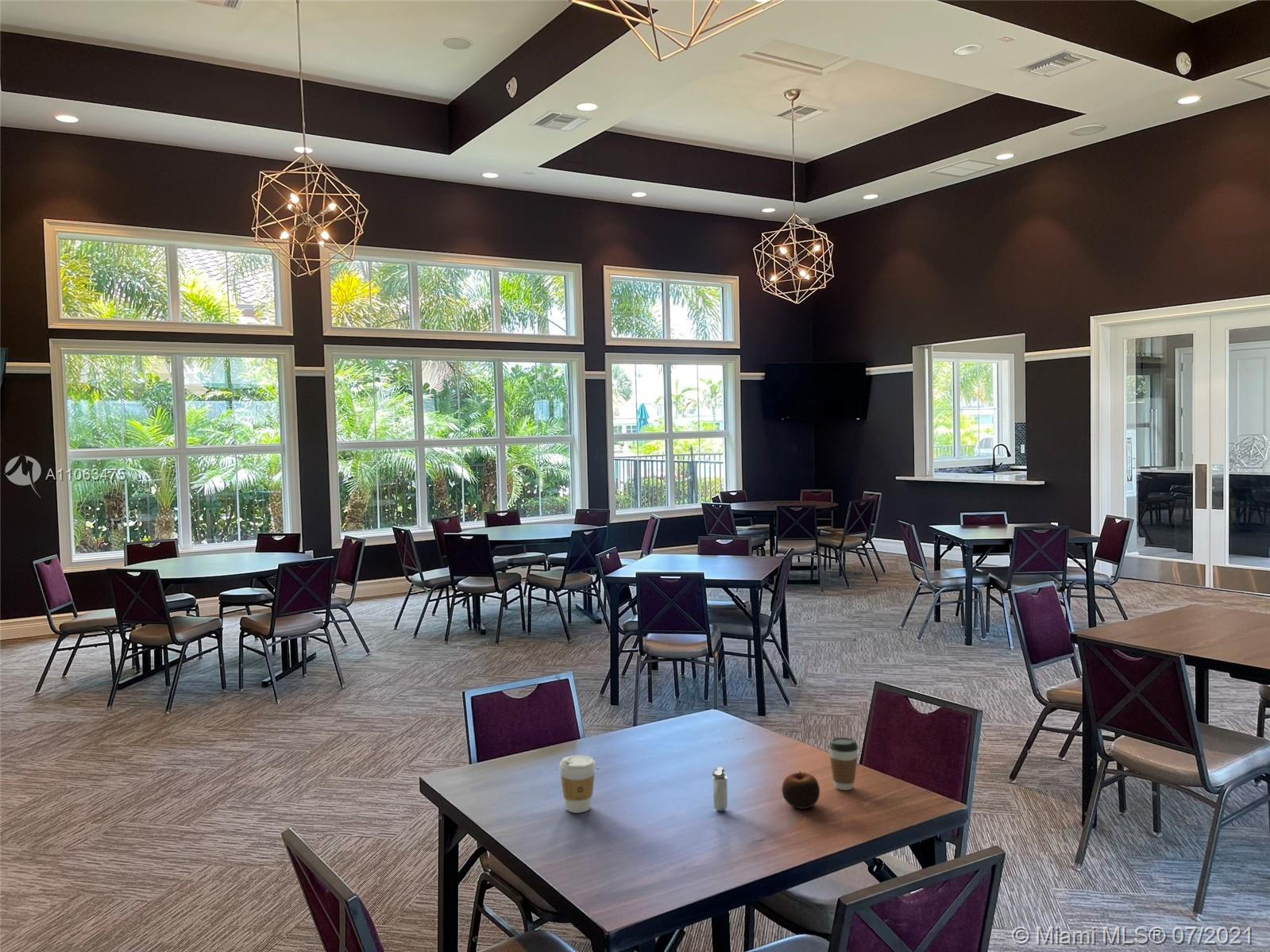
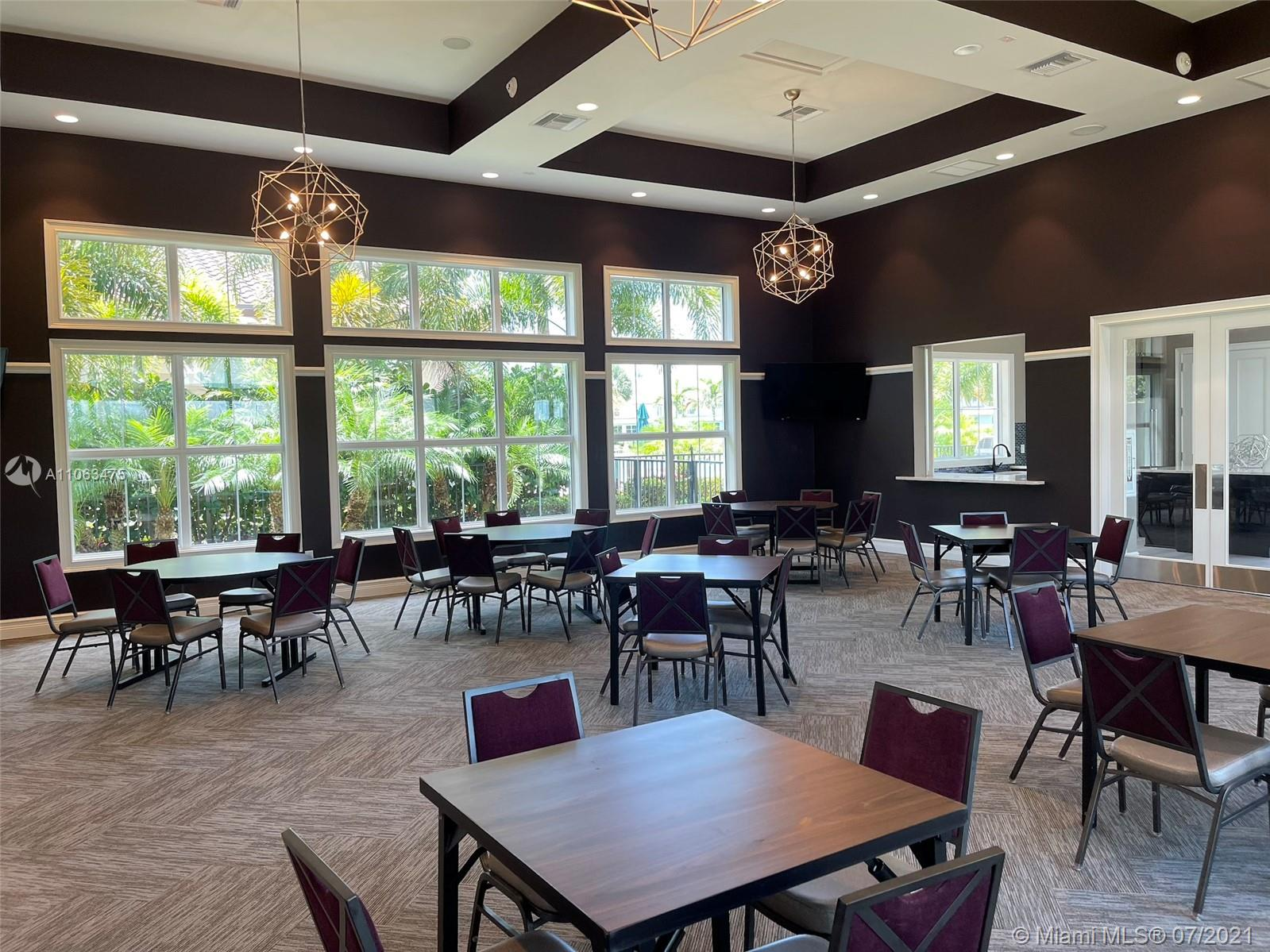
- coffee cup (577, 783)
- shaker (720, 788)
- coffee cup (843, 763)
- apple (801, 788)
